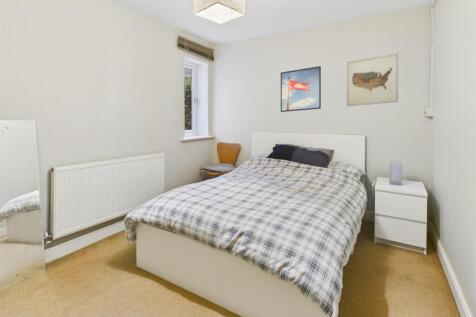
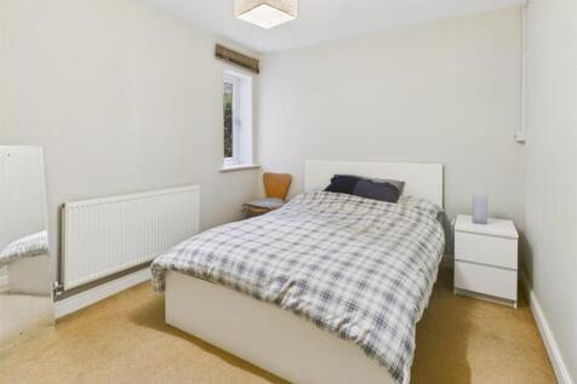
- wall art (371, 81)
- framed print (299, 89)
